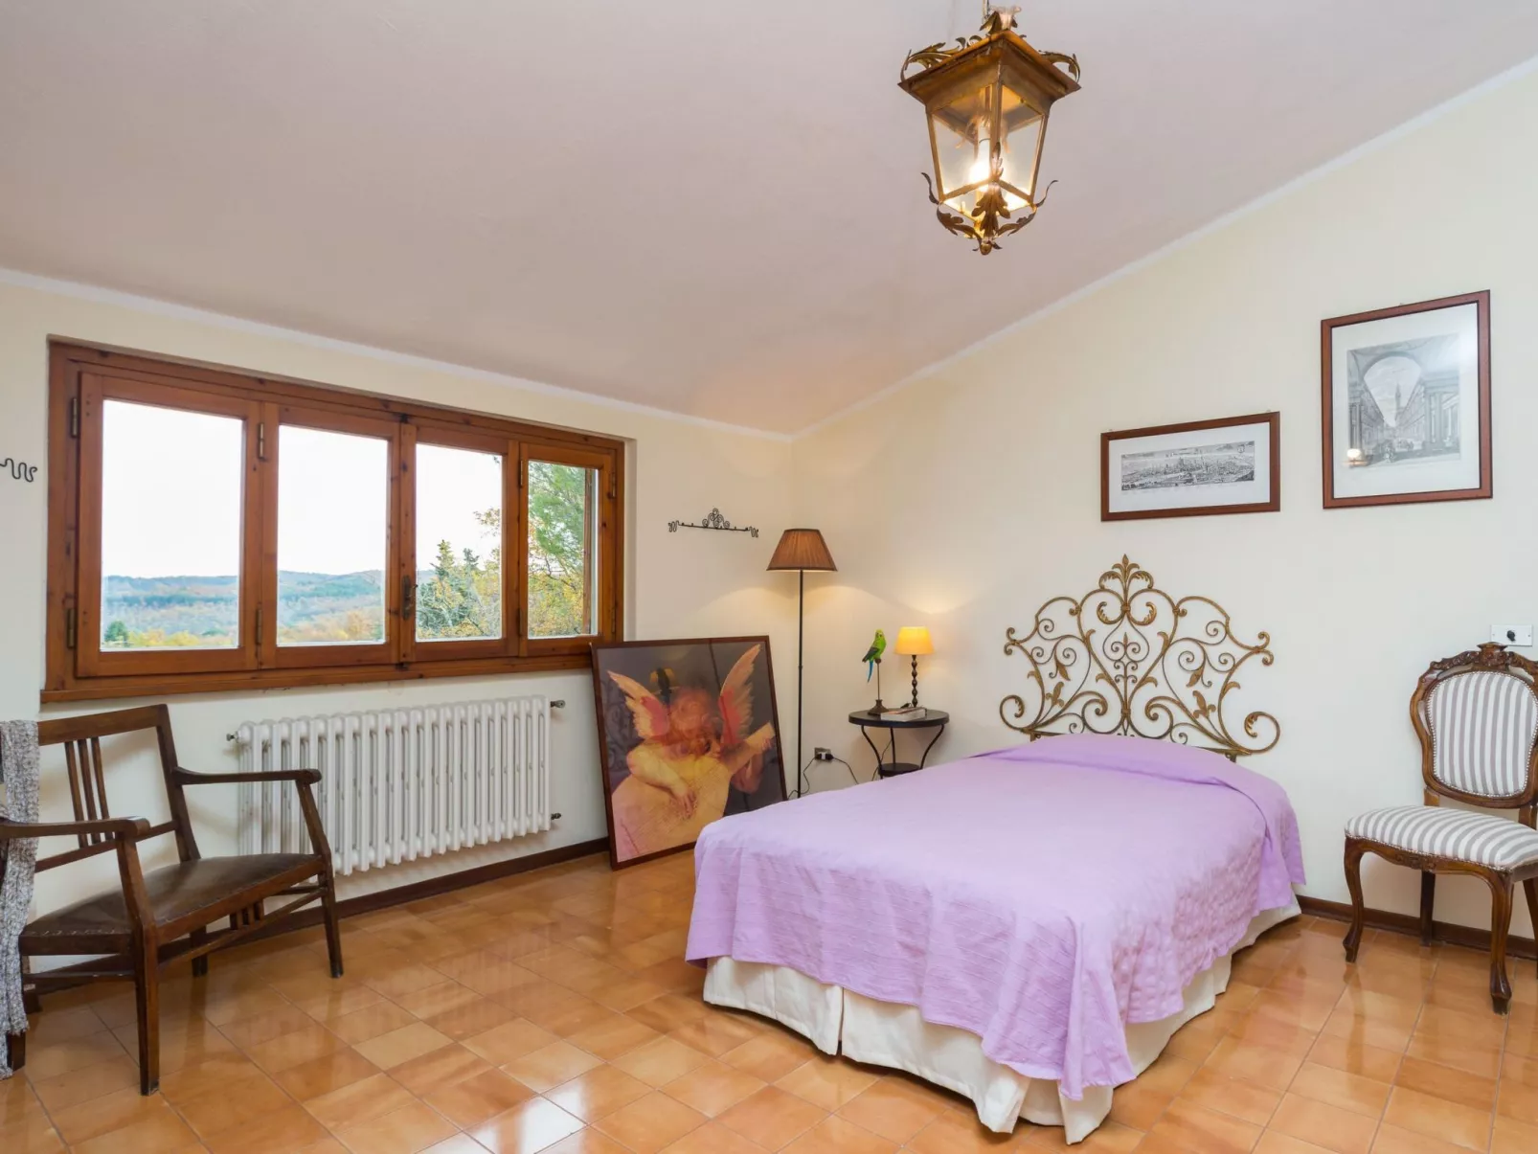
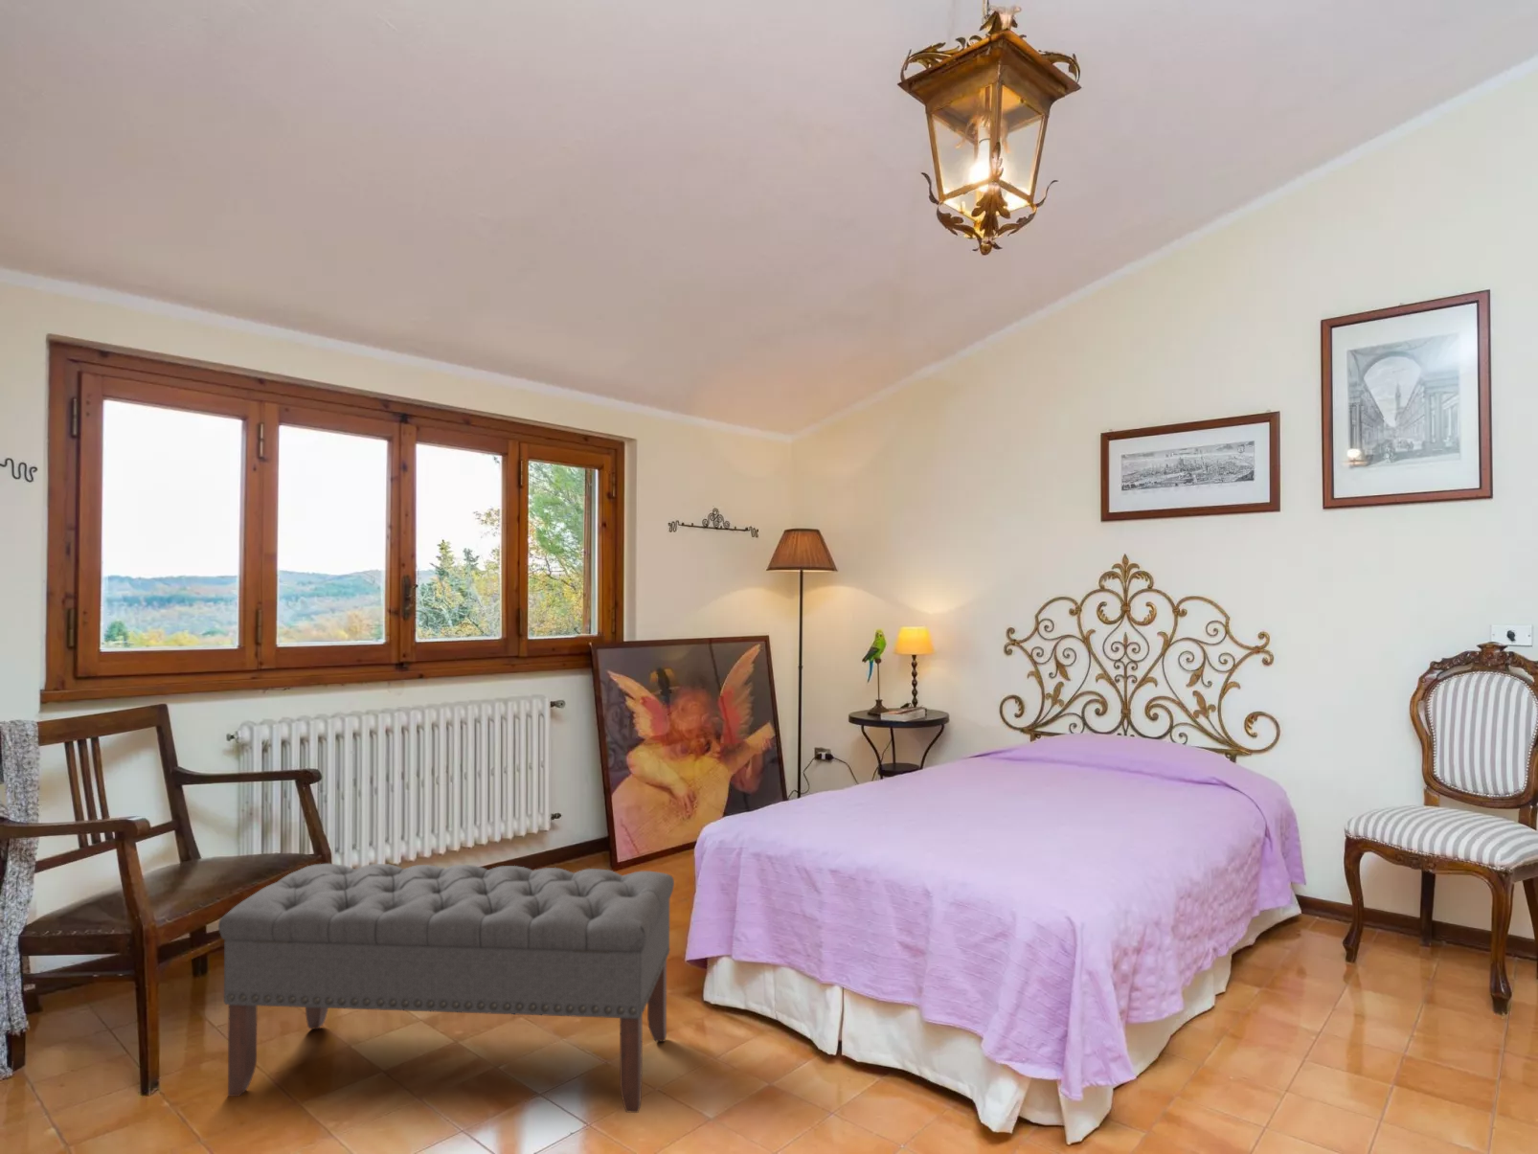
+ bench (461, 973)
